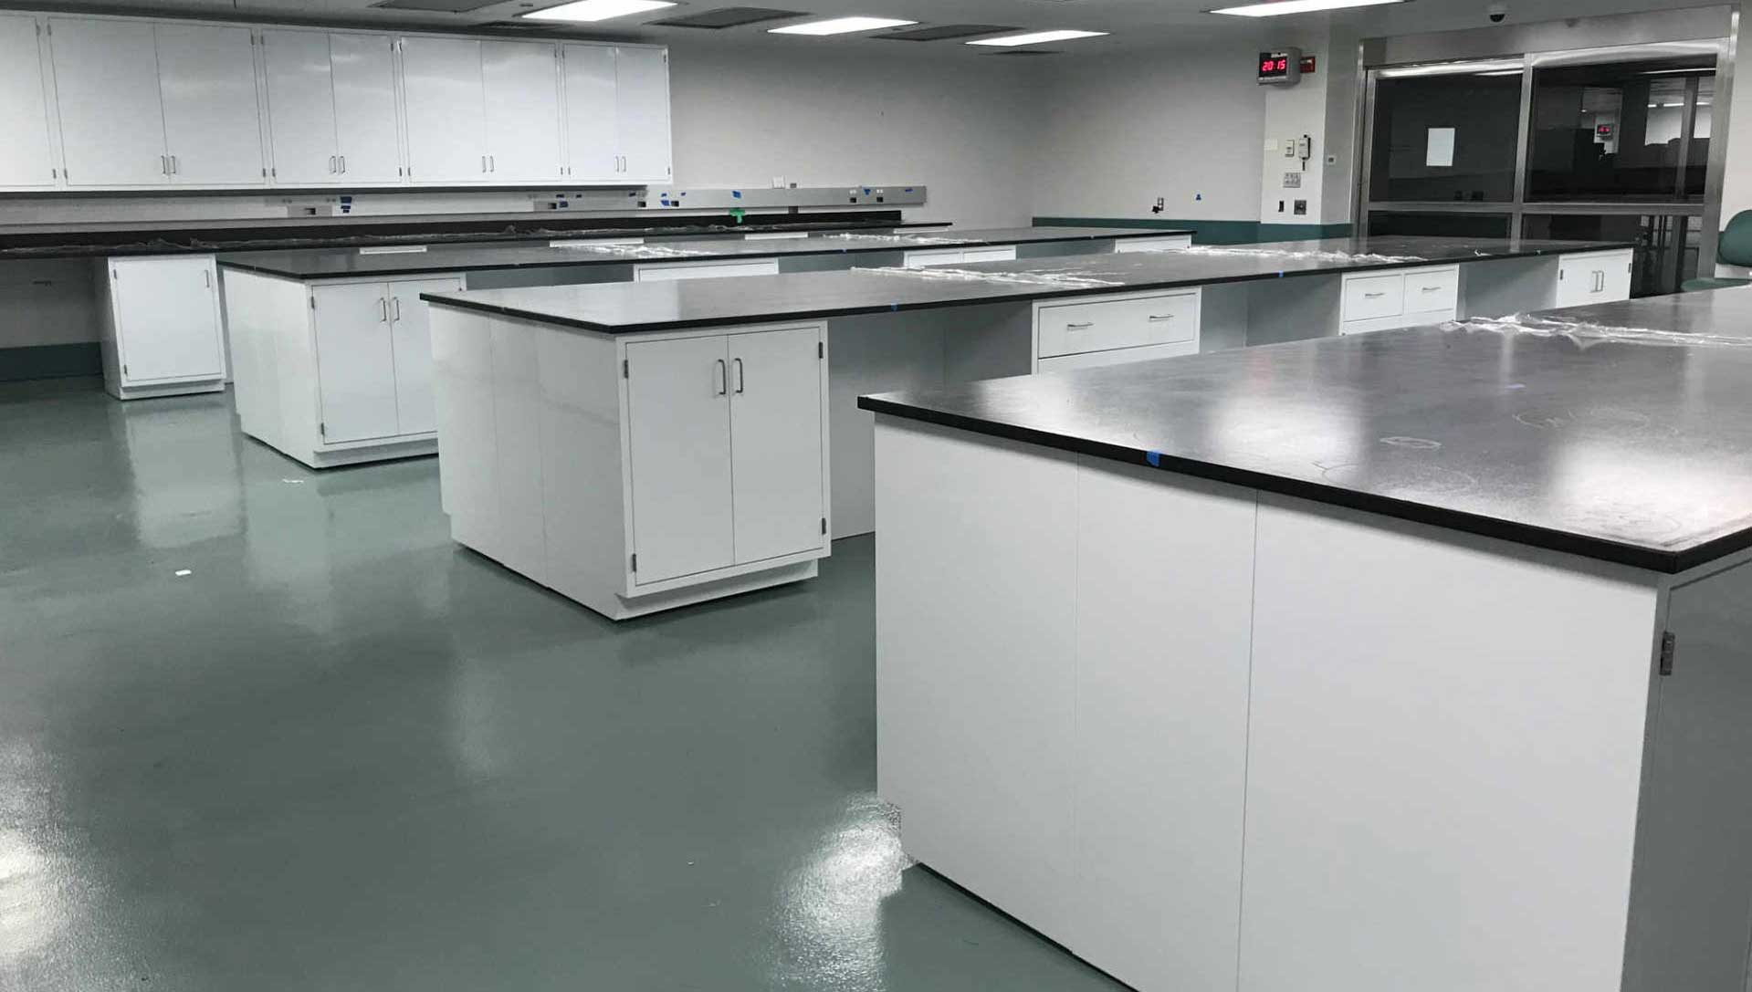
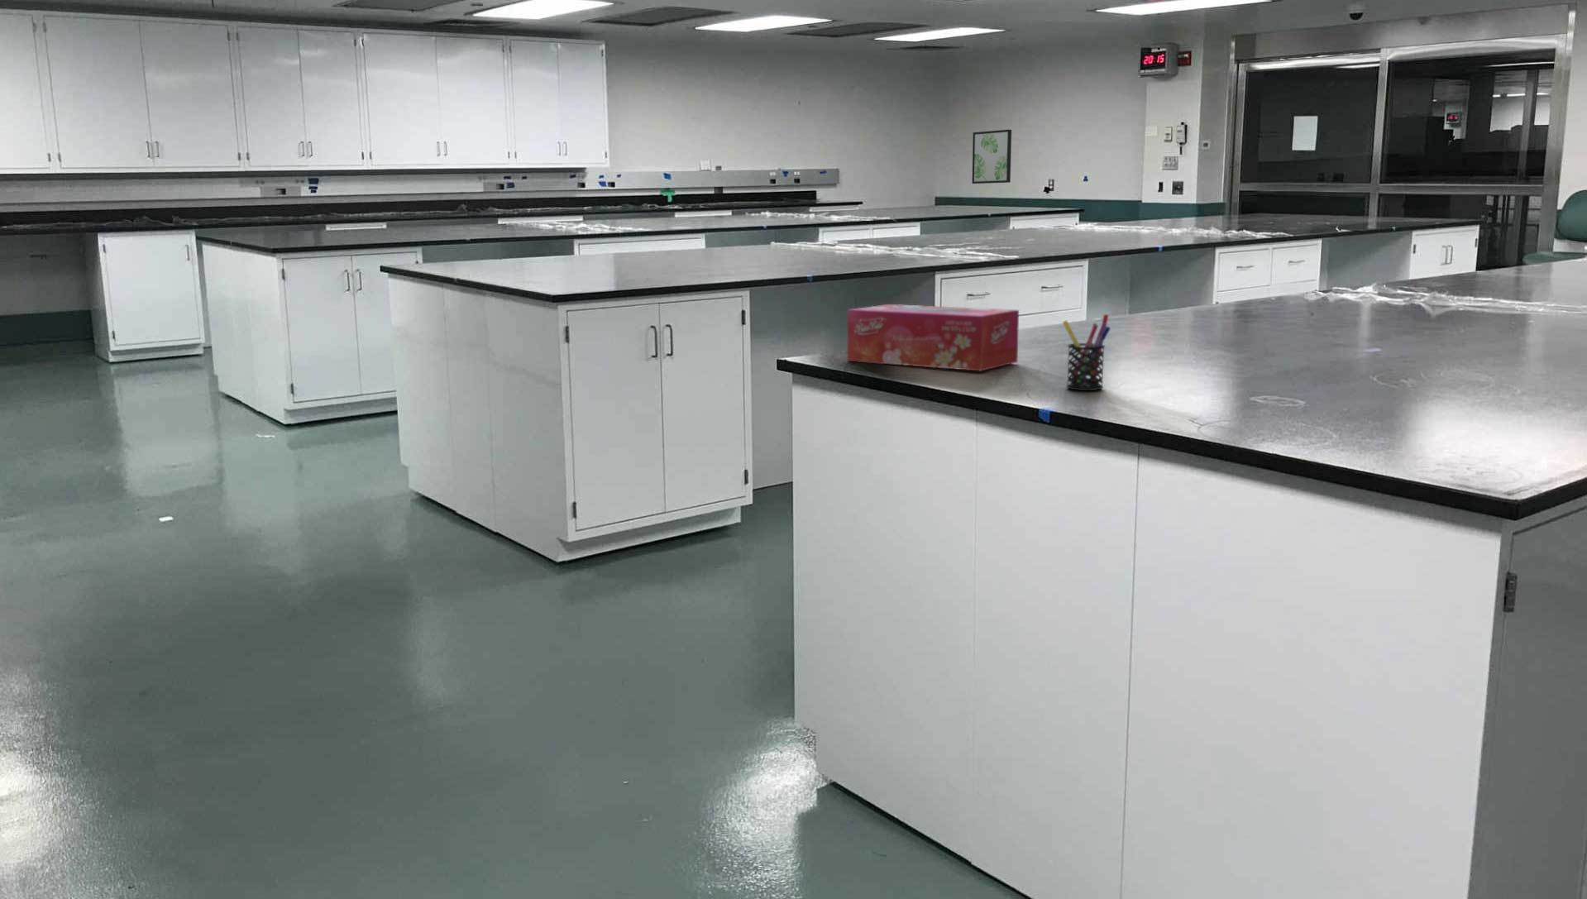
+ wall art (991, 157)
+ tissue box (931, 335)
+ pen holder (1089, 350)
